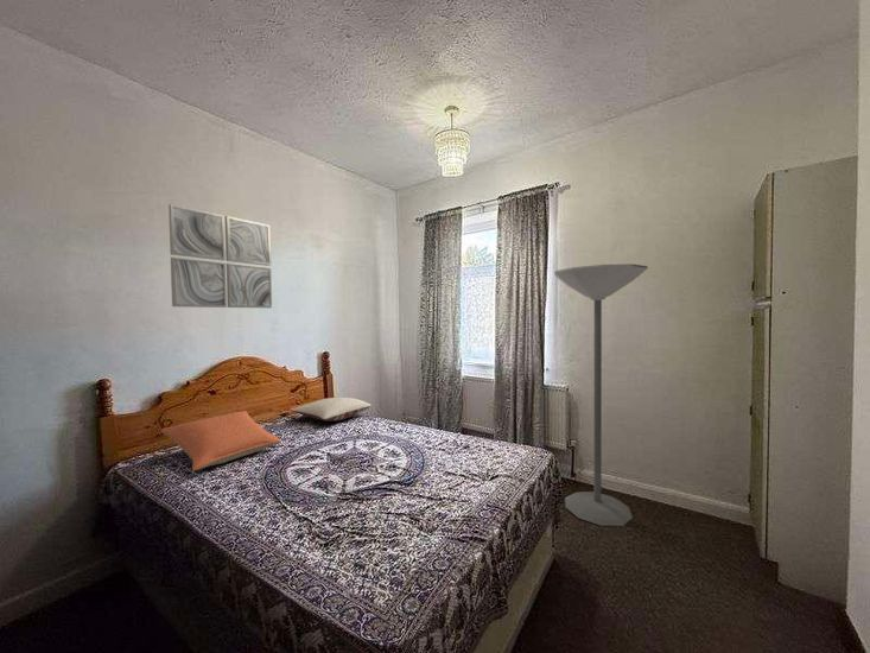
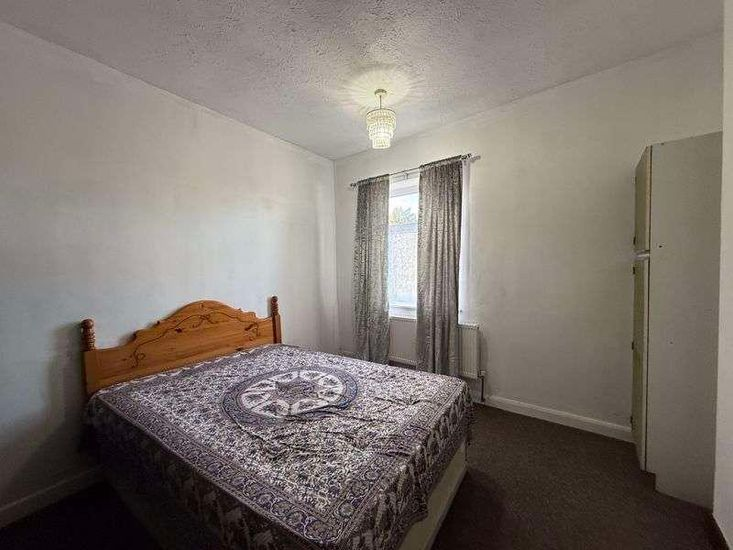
- pillow (331, 407)
- wall art (224, 262)
- floor lamp (597, 389)
- pillow (223, 436)
